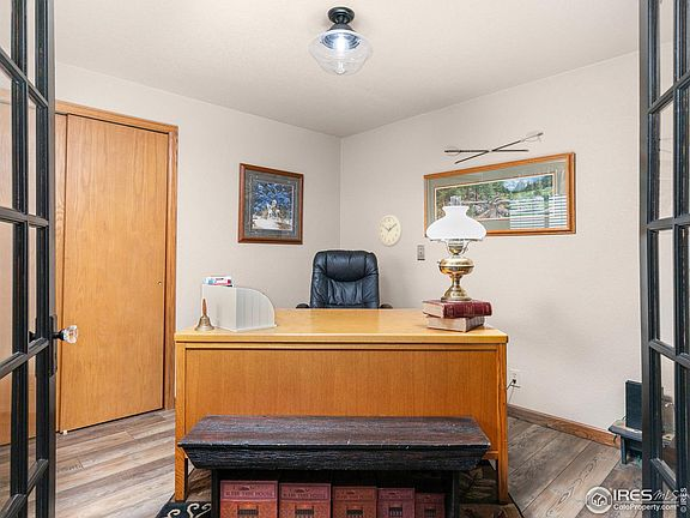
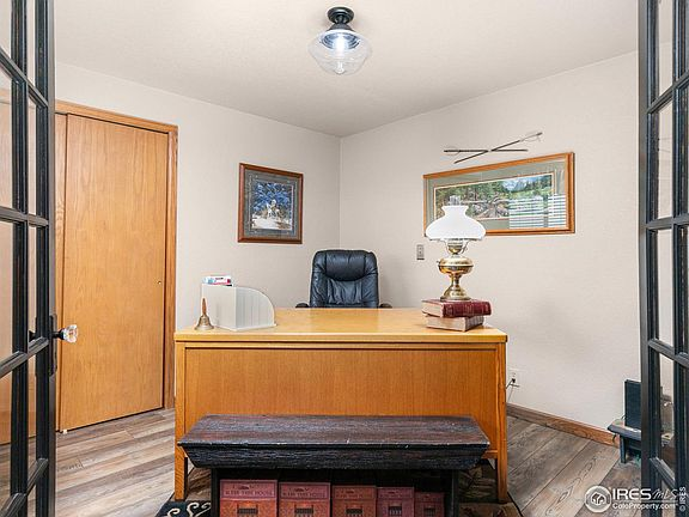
- wall clock (388, 230)
